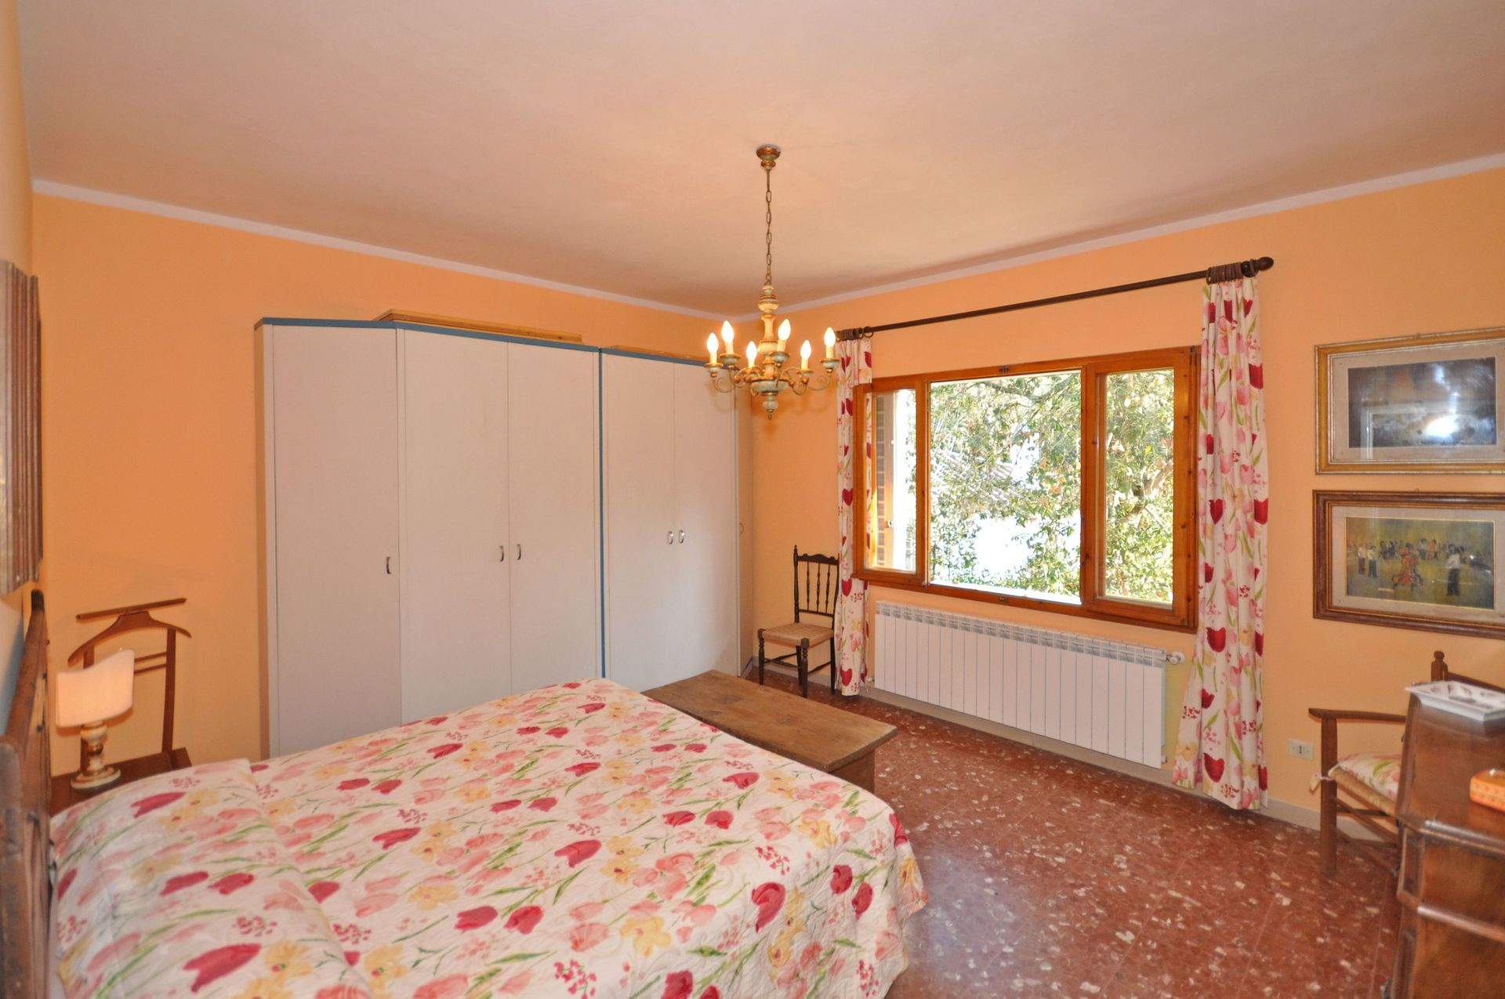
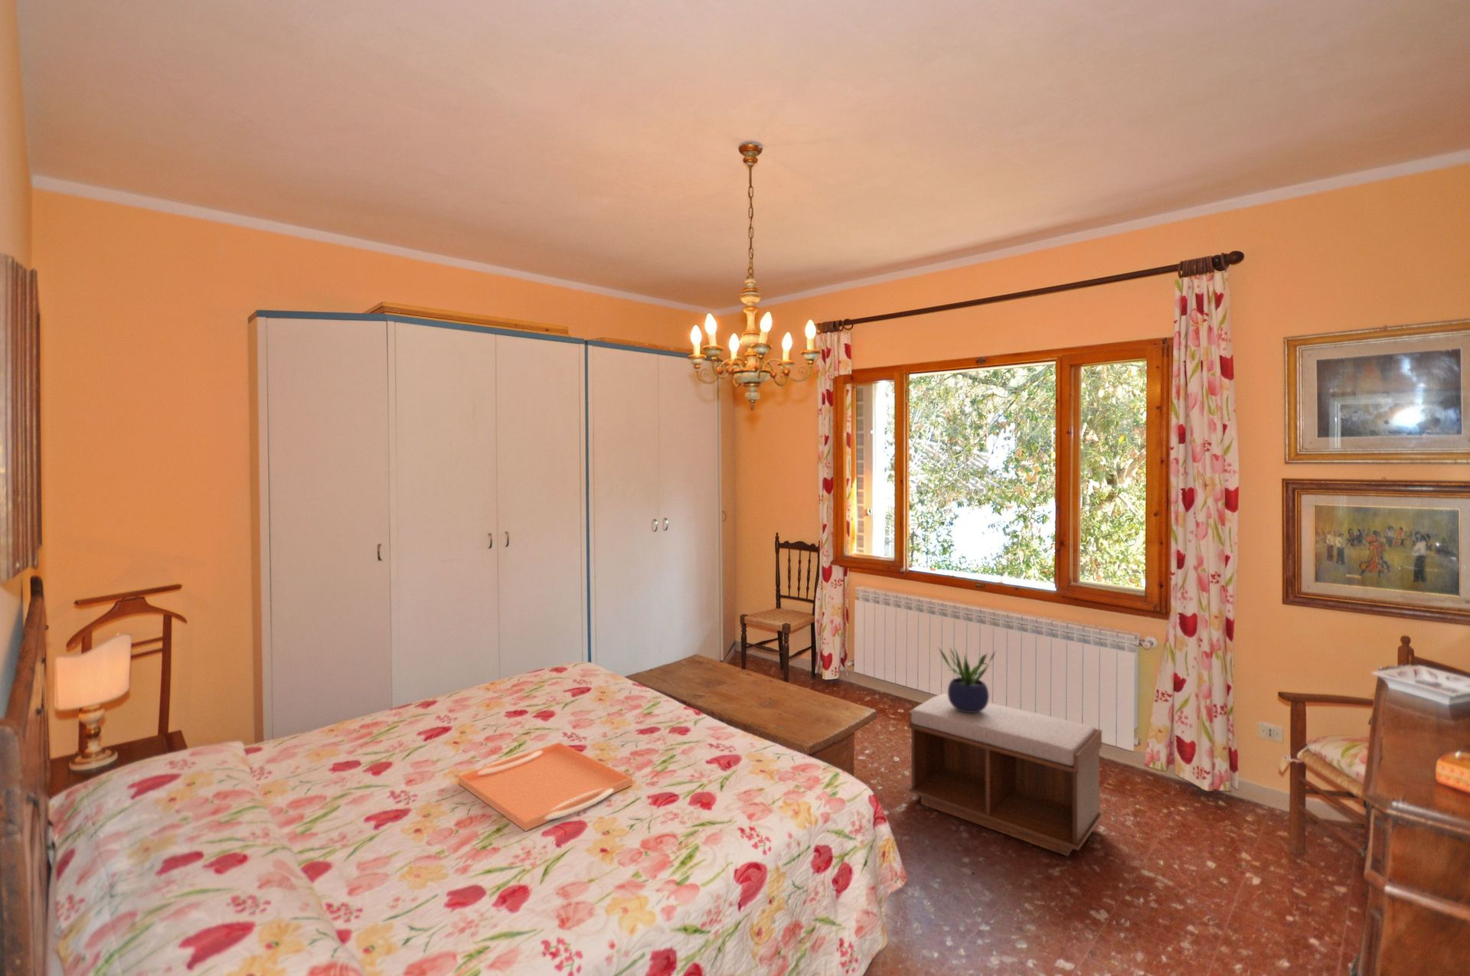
+ bench (1001, 765)
+ serving tray (544, 780)
+ potted plant (966, 676)
